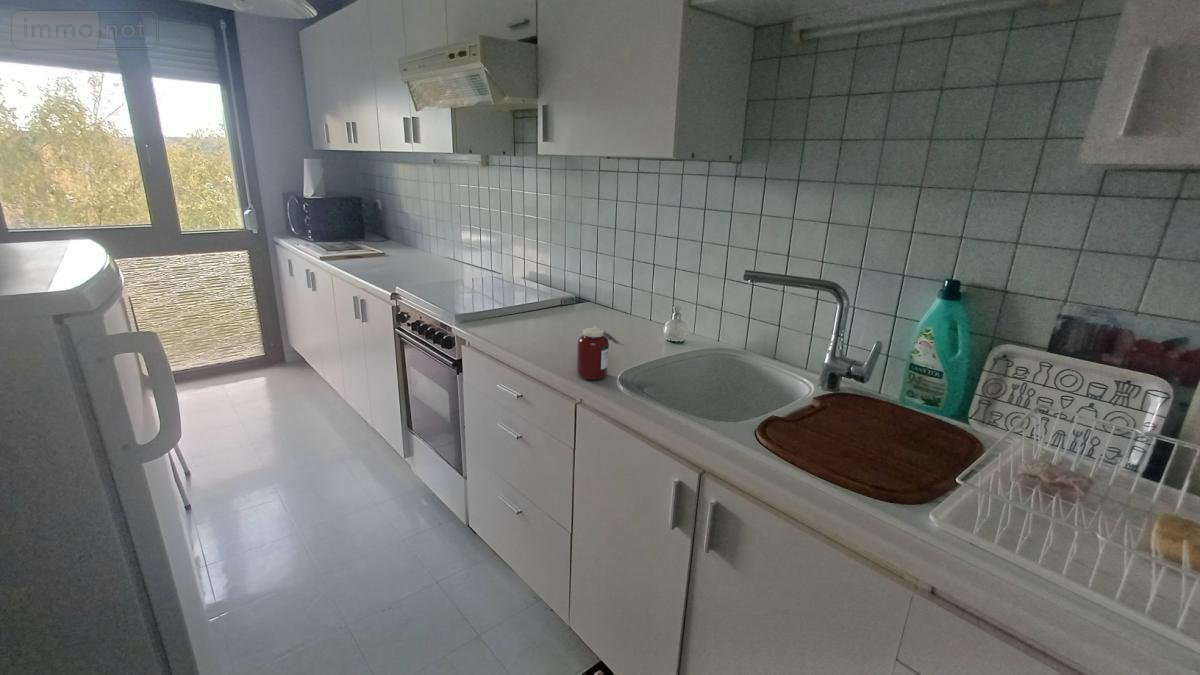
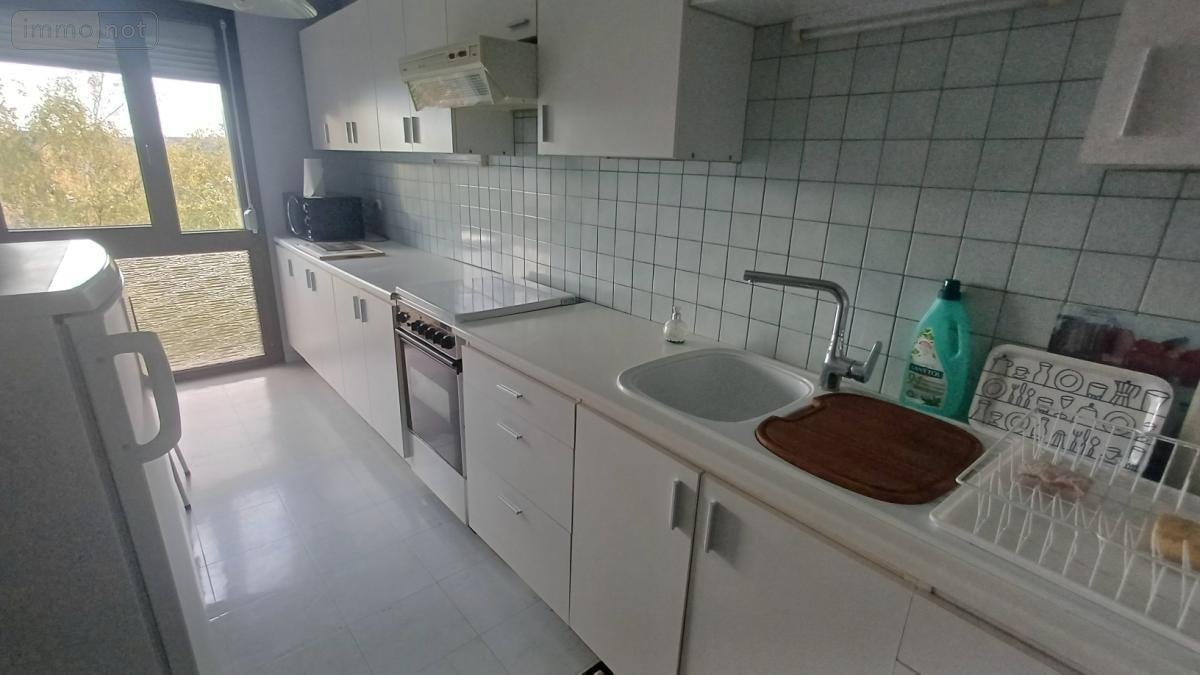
- jar (598, 352)
